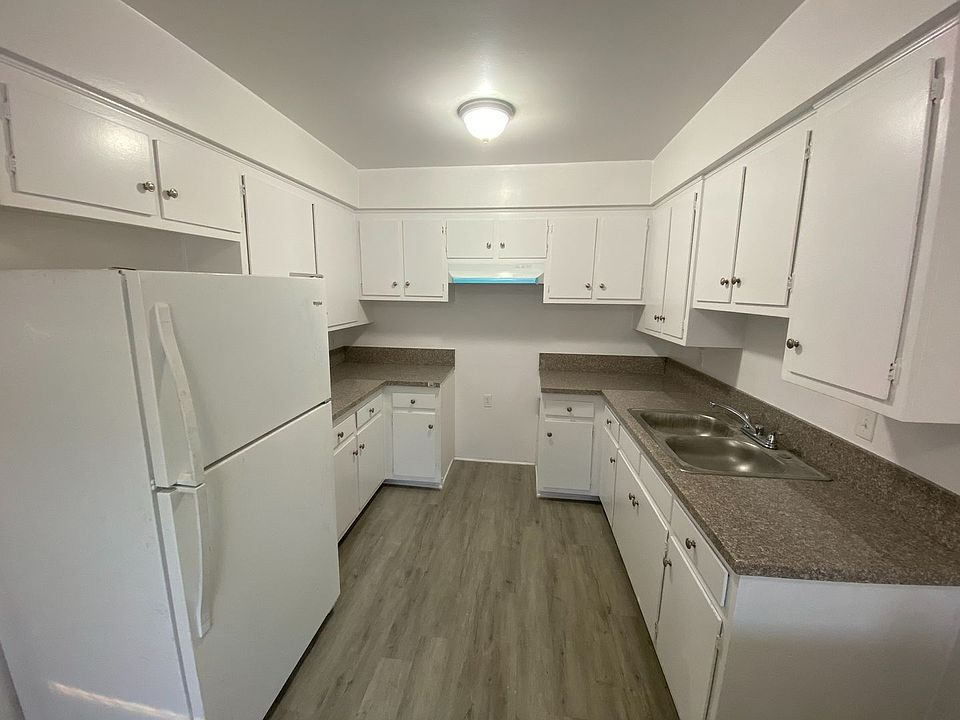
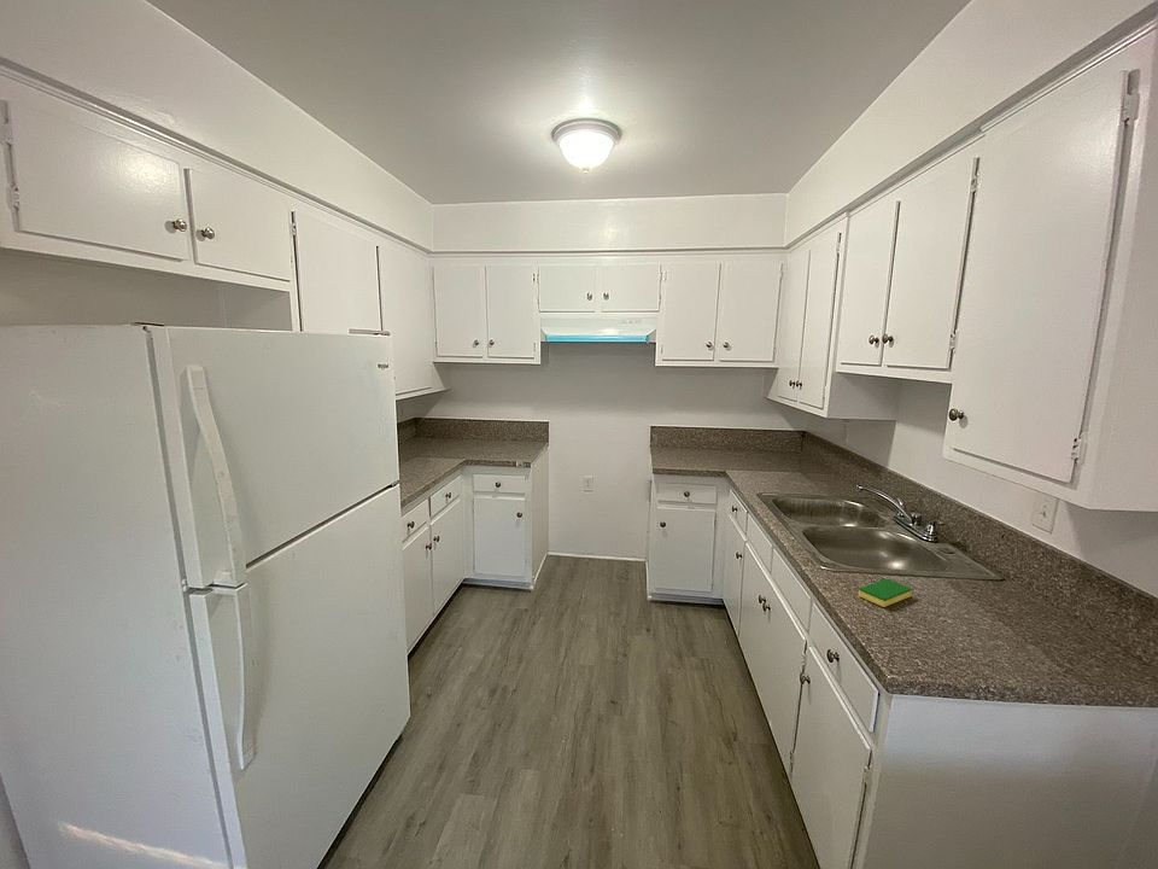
+ dish sponge (884, 591)
